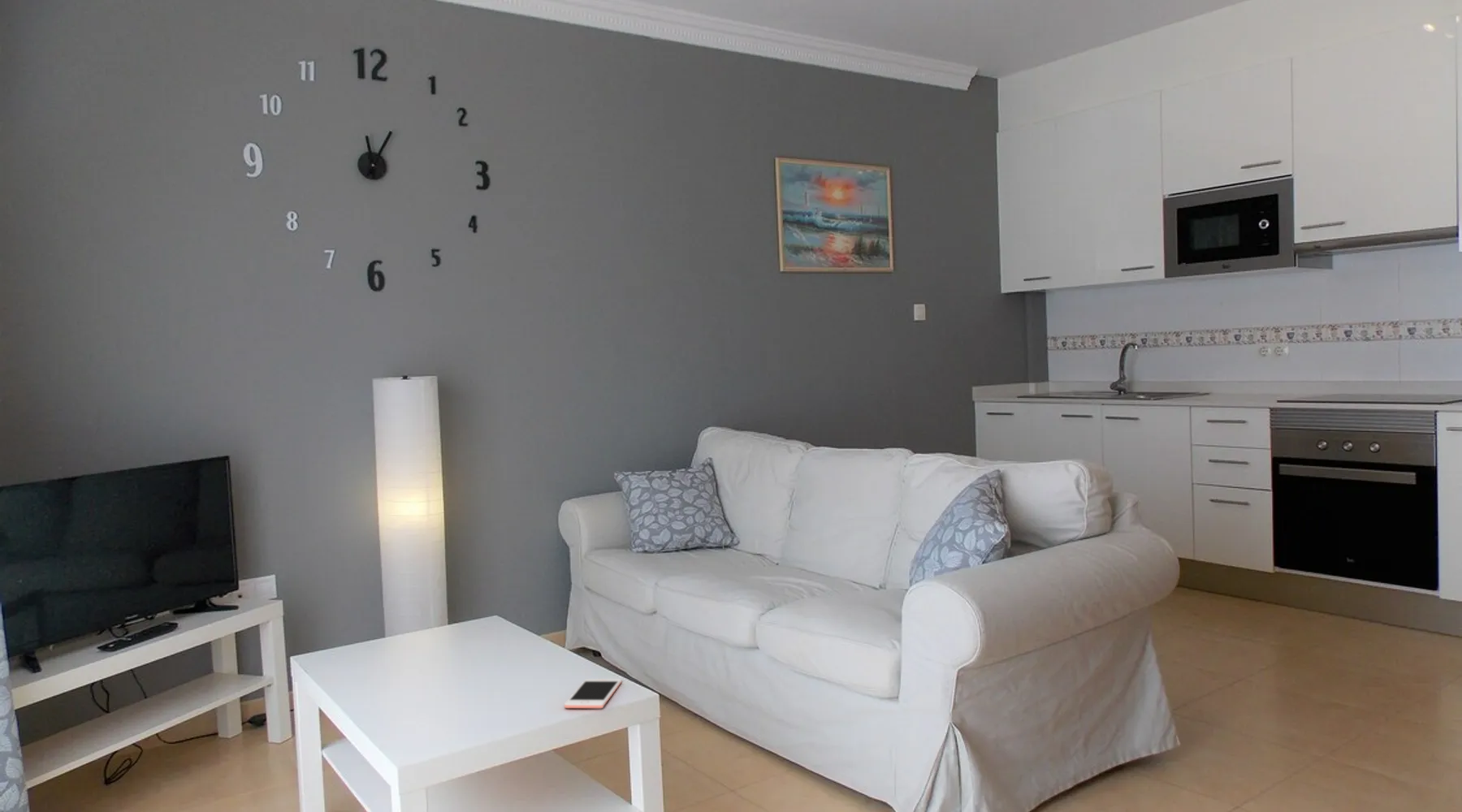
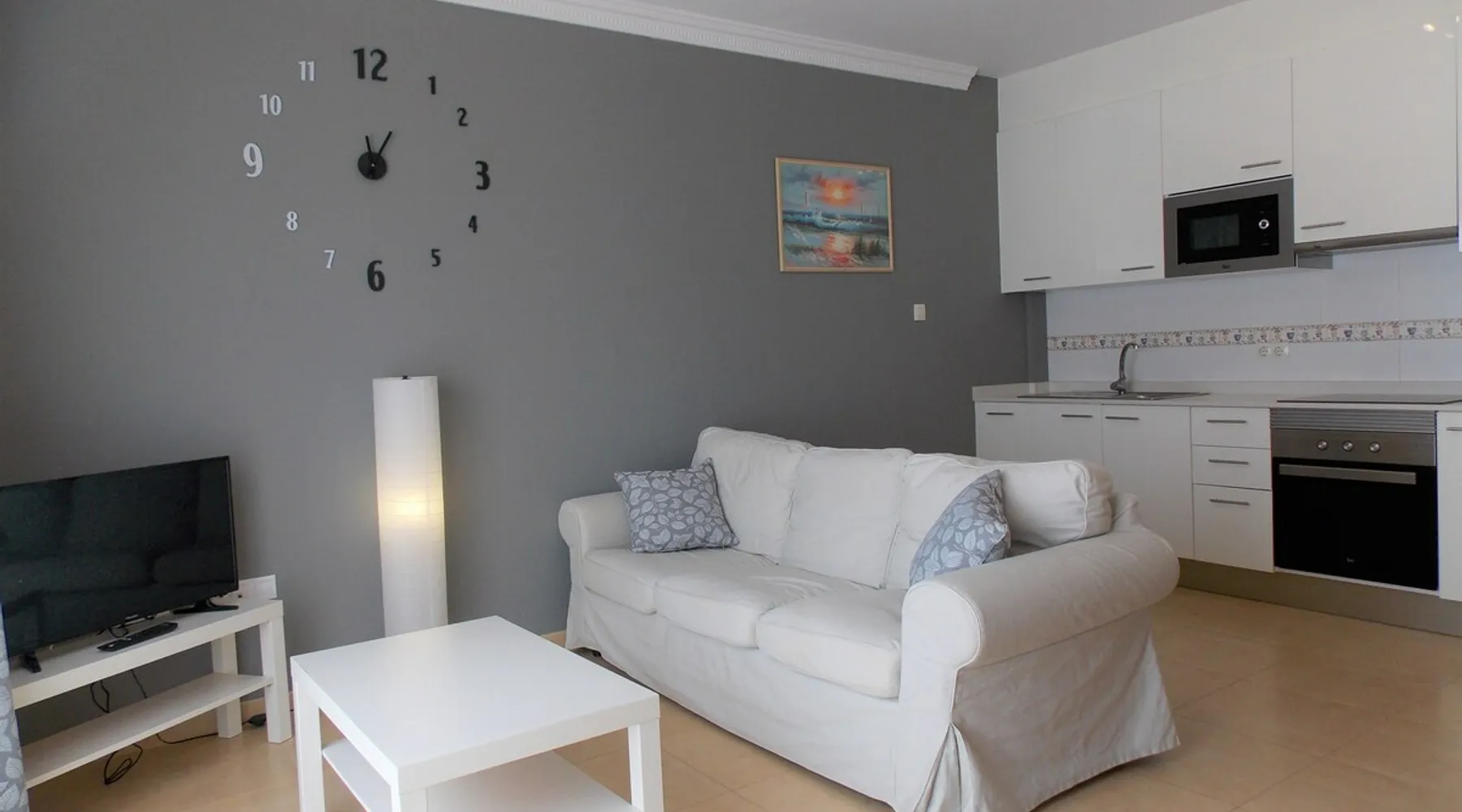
- cell phone (594, 693)
